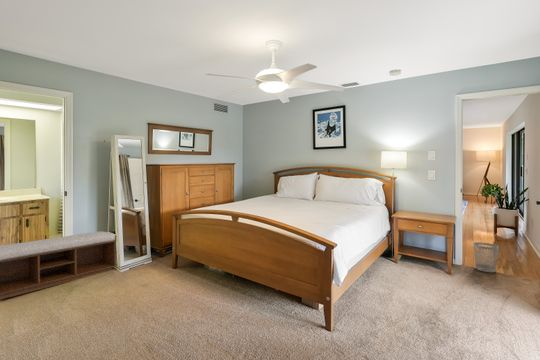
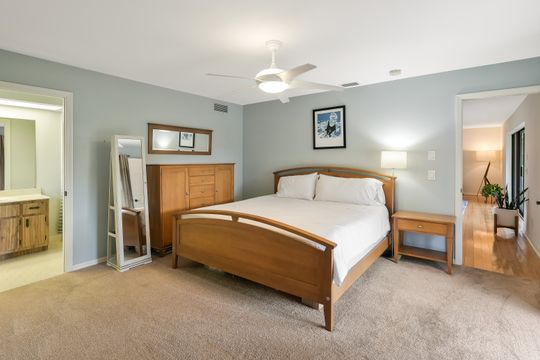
- bench (53, 260)
- wastebasket (485, 257)
